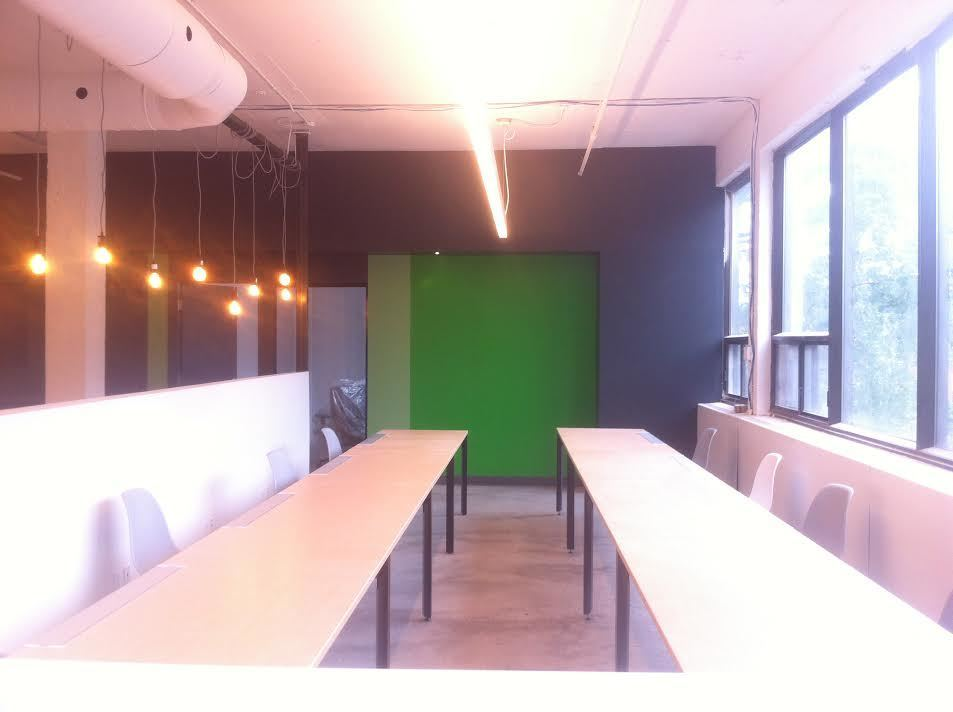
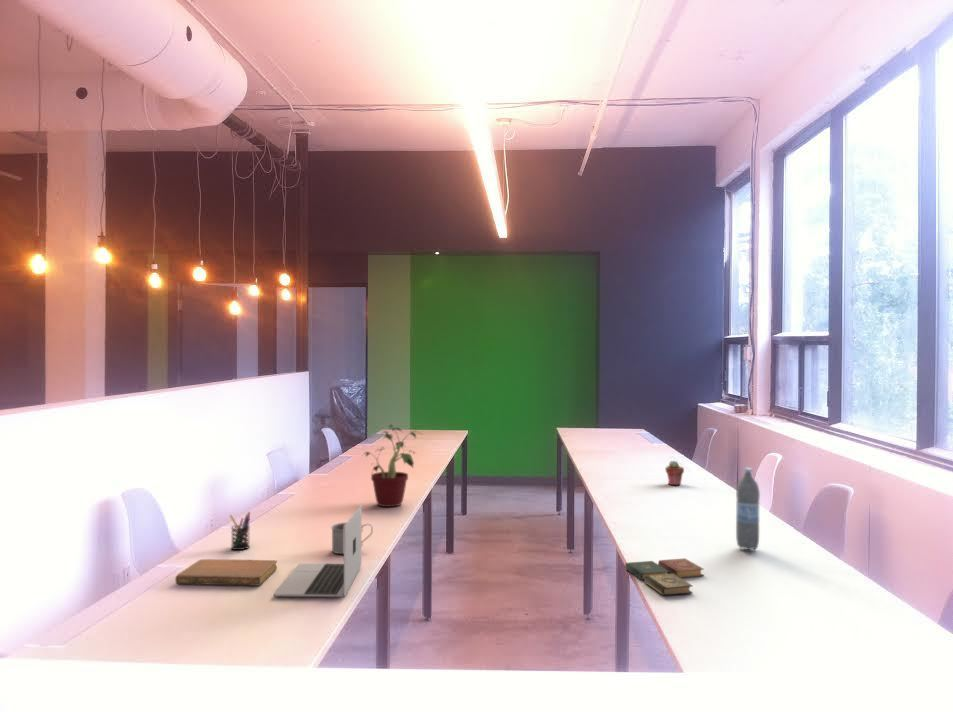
+ potted succulent (674, 472)
+ mug (343, 537)
+ notebook (228, 571)
+ book (674, 575)
+ water bottle (747, 508)
+ laptop (320, 564)
+ pen holder (242, 529)
+ potted plant (393, 462)
